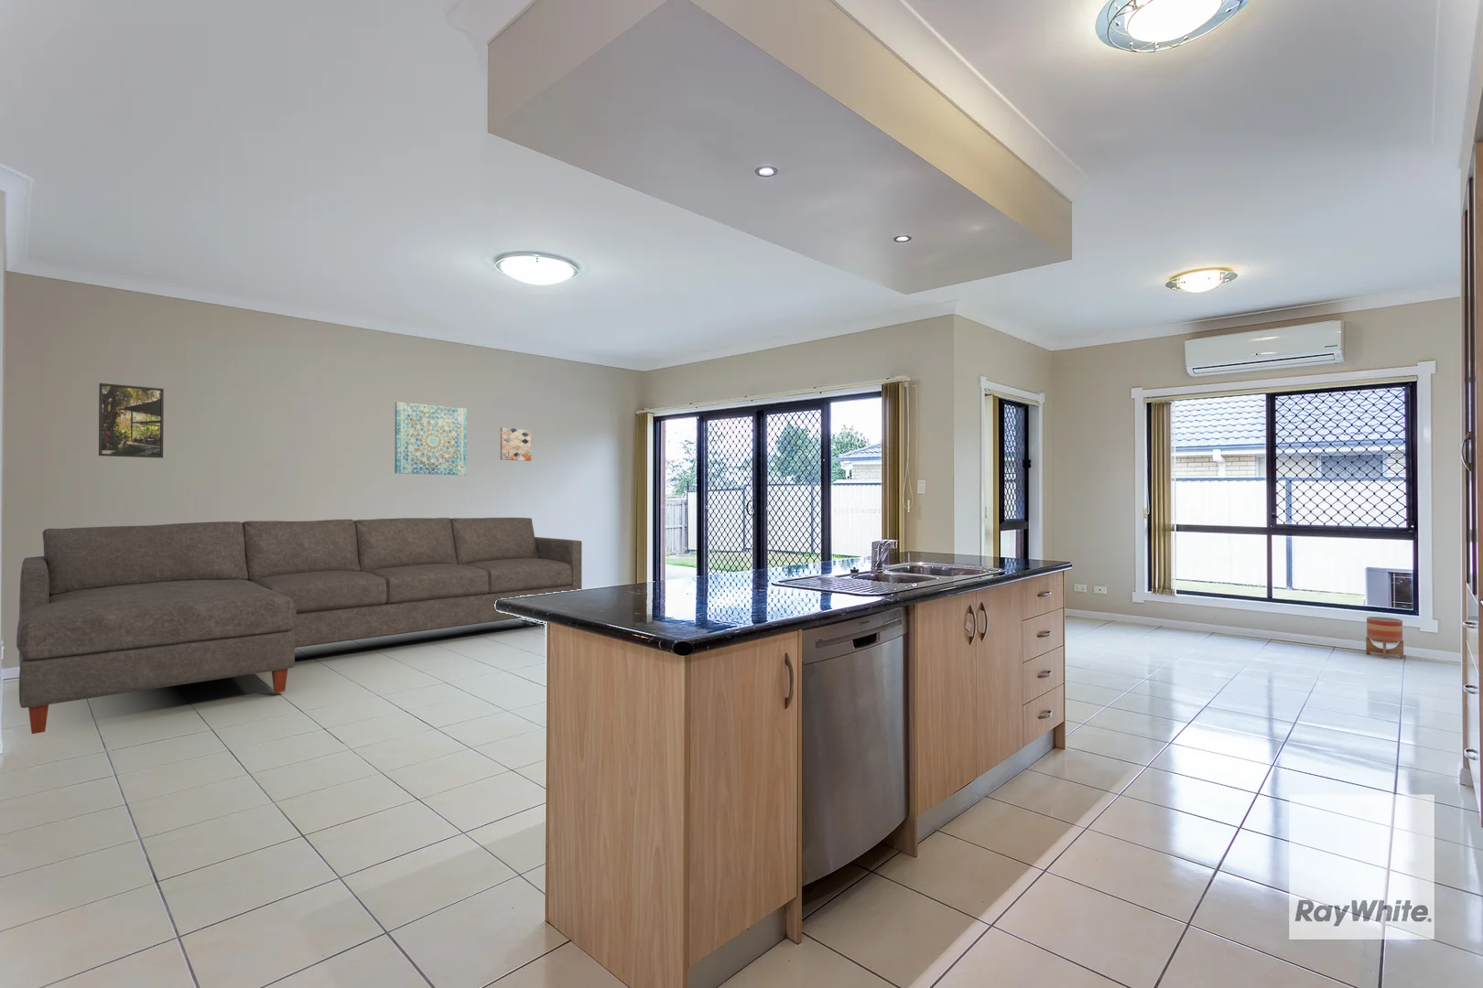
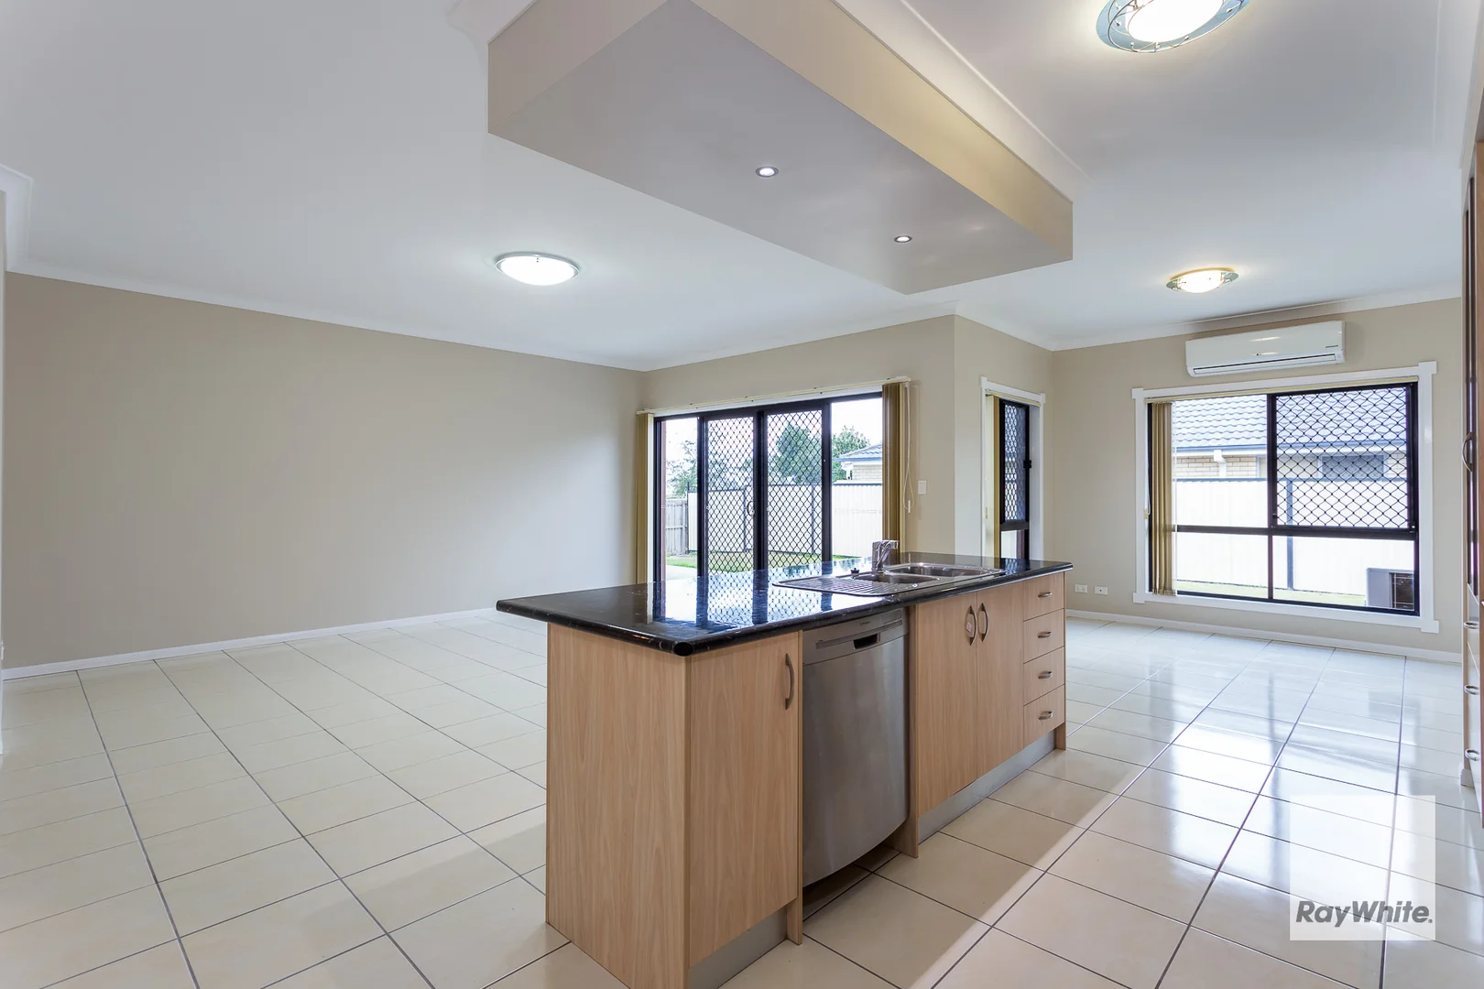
- planter (1384, 636)
- sofa (365, 587)
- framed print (131, 421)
- wall art (431, 439)
- wall art (515, 443)
